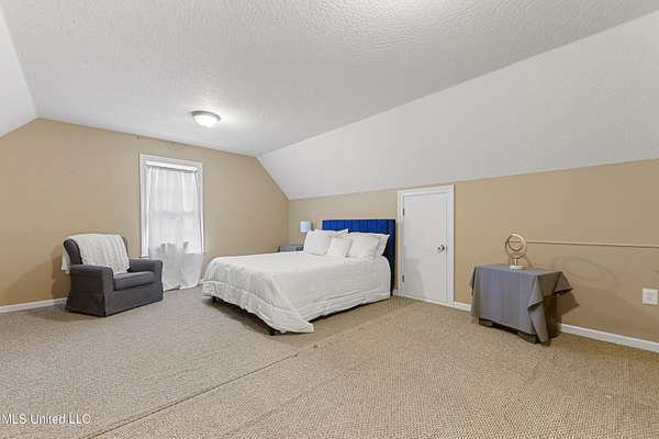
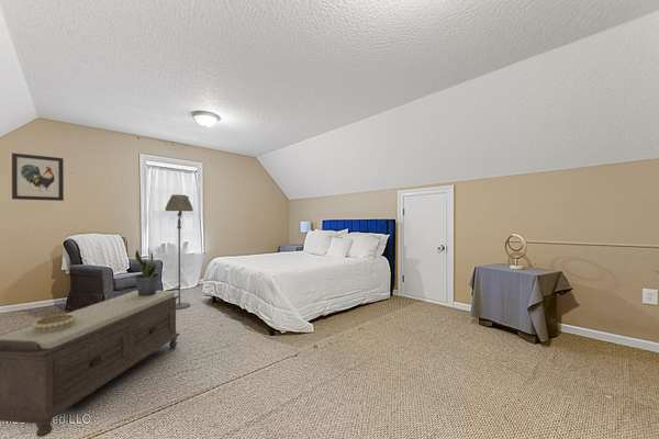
+ bench (104, 342)
+ potted plant (147, 271)
+ decorative bowl (55, 323)
+ floor lamp (179, 250)
+ wall art (38, 178)
